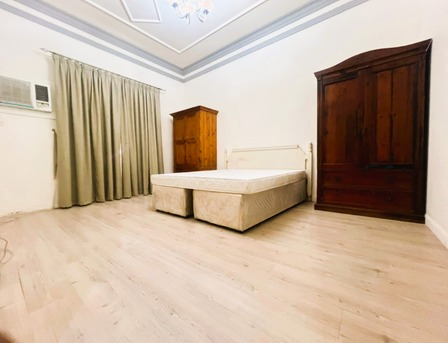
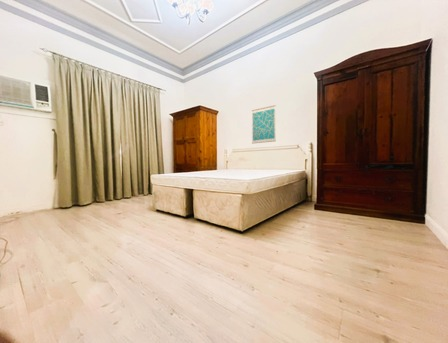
+ wall art (263, 125)
